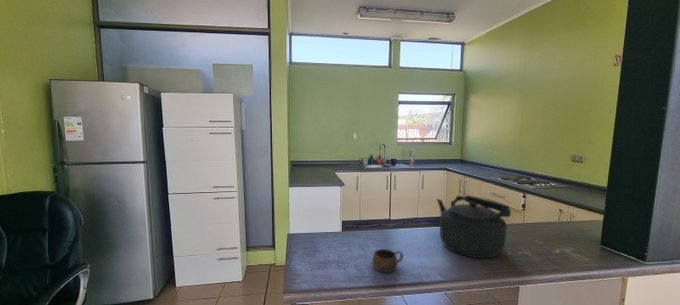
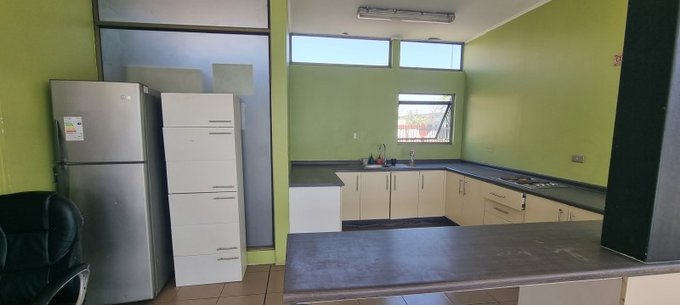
- cup (388, 260)
- kettle (470, 223)
